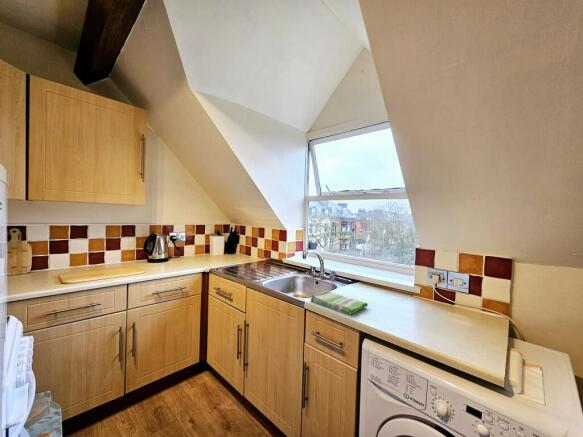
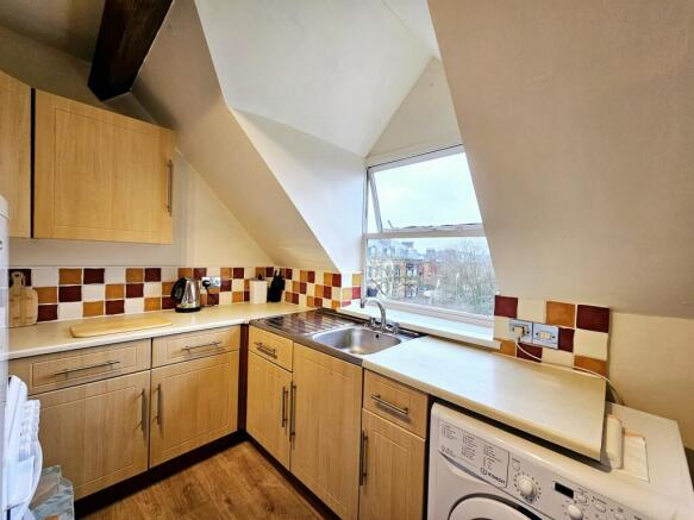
- dish towel (338, 300)
